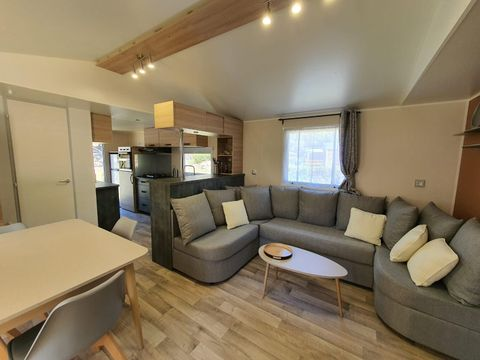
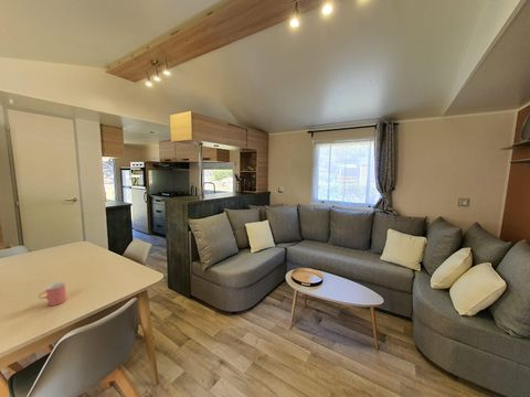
+ cup (52, 294)
